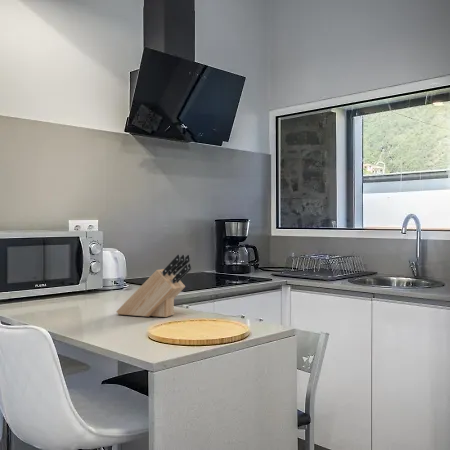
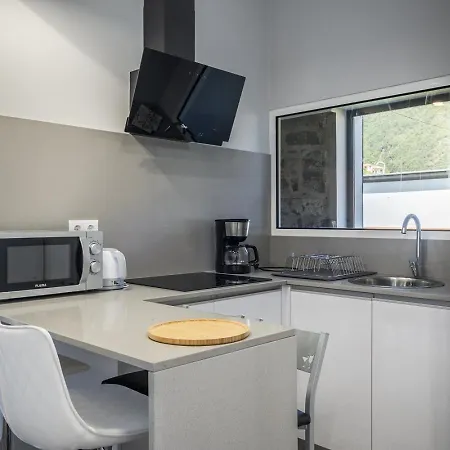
- knife block (155, 284)
